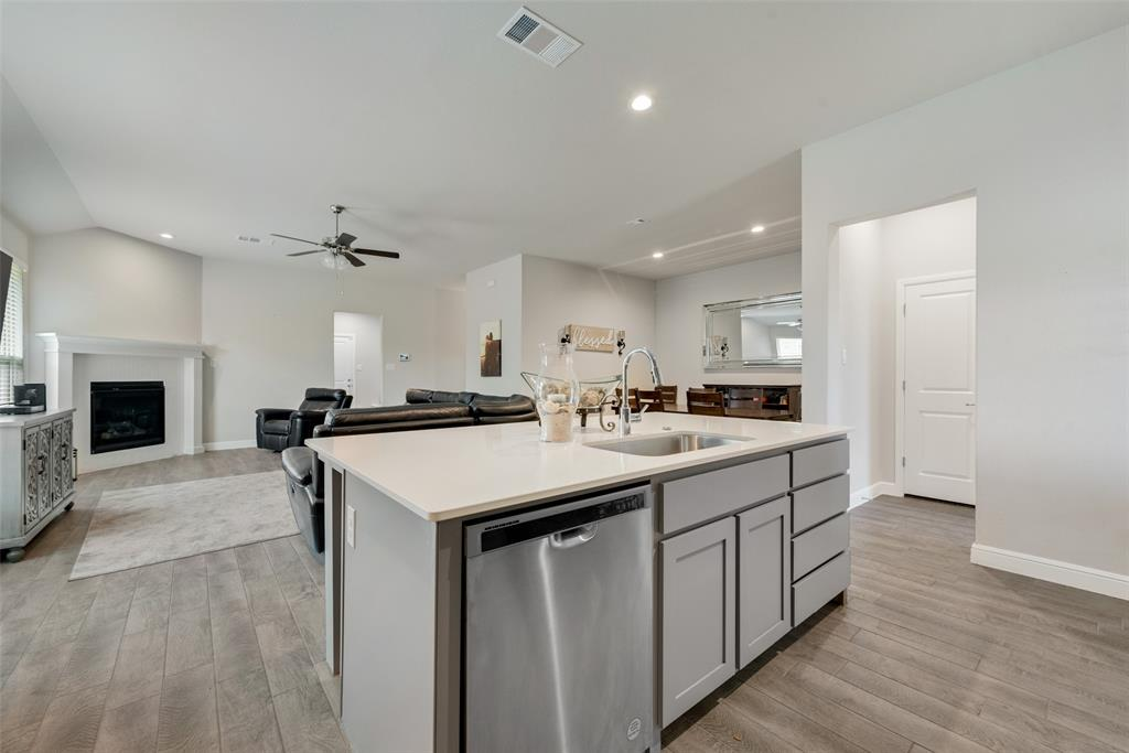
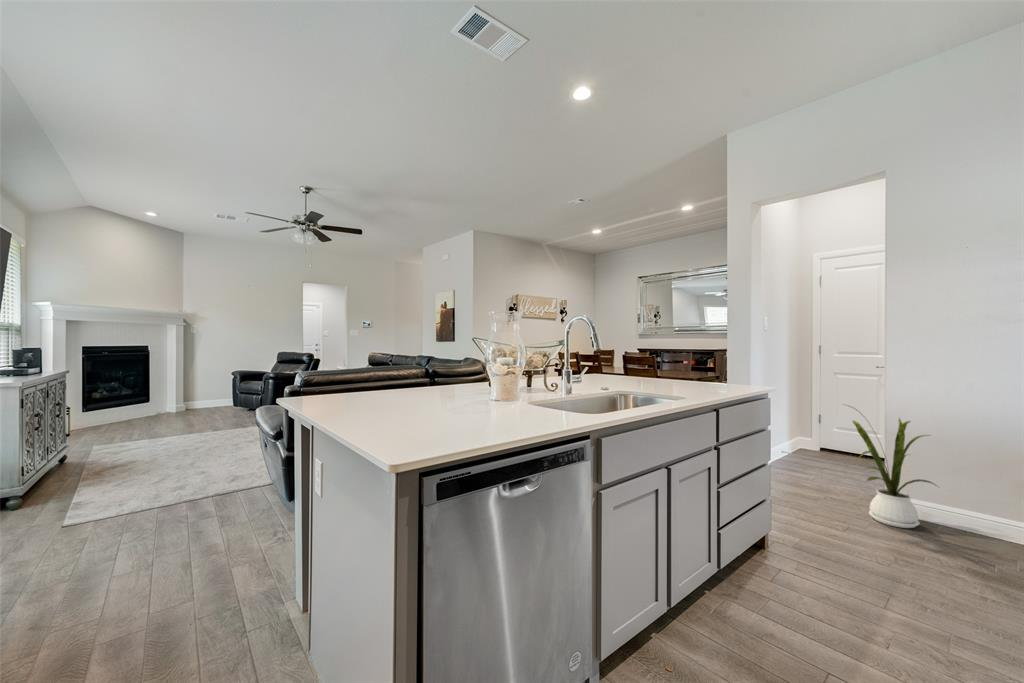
+ house plant (887, 463)
